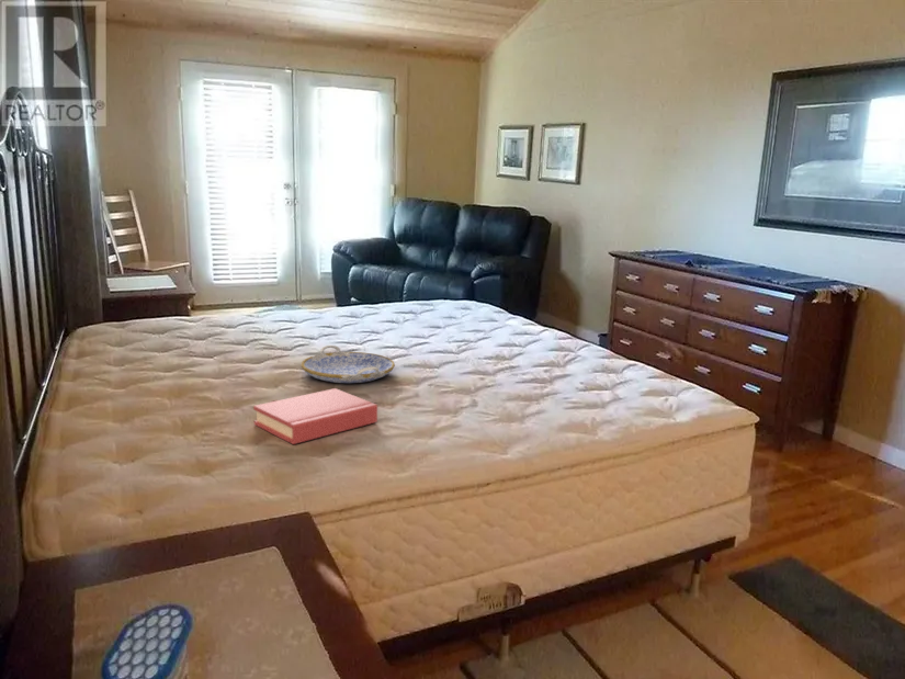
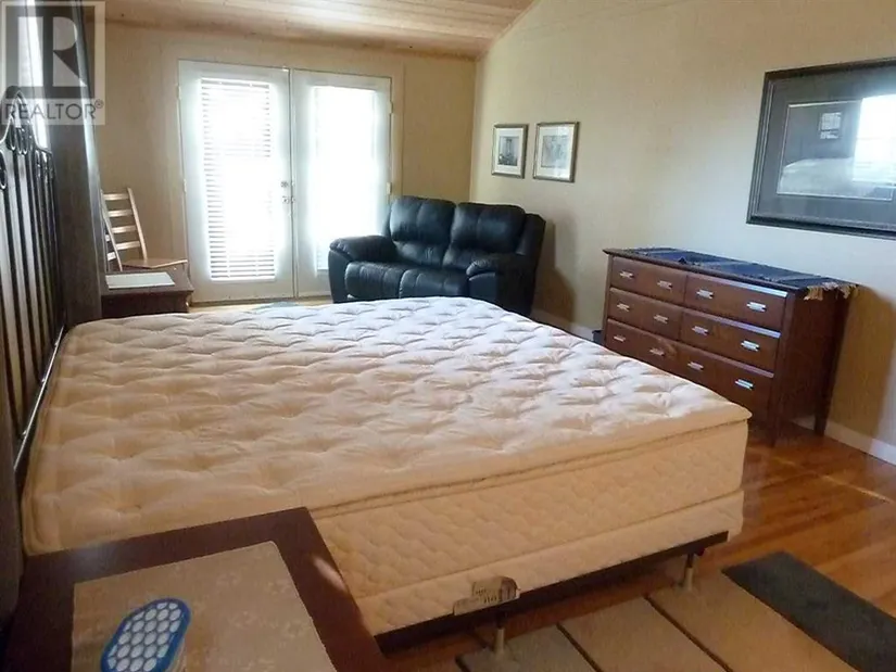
- serving tray (348, 364)
- hardback book (316, 414)
